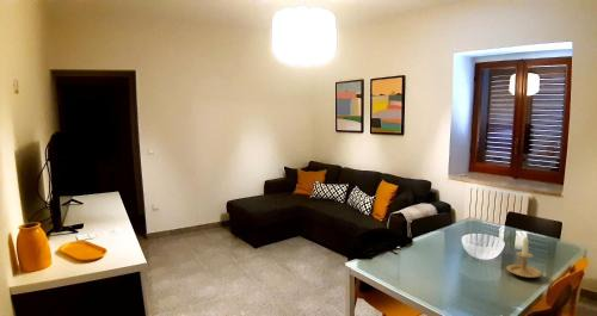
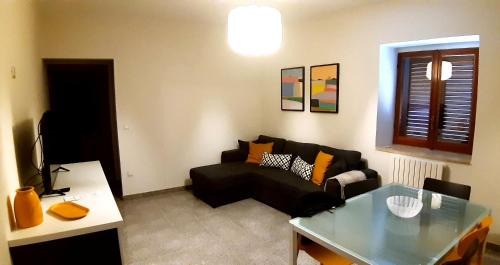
- candle holder (523, 254)
